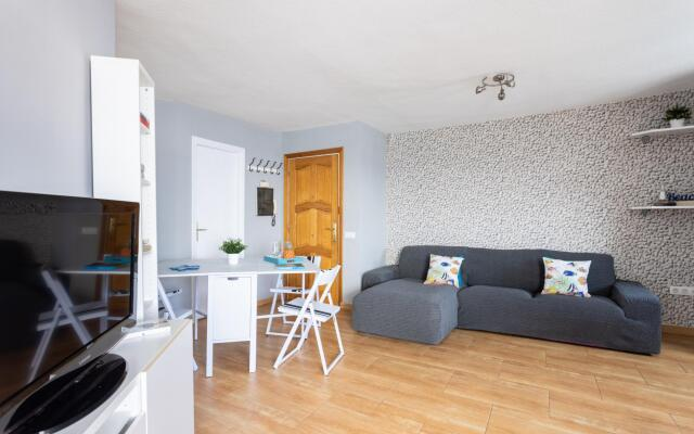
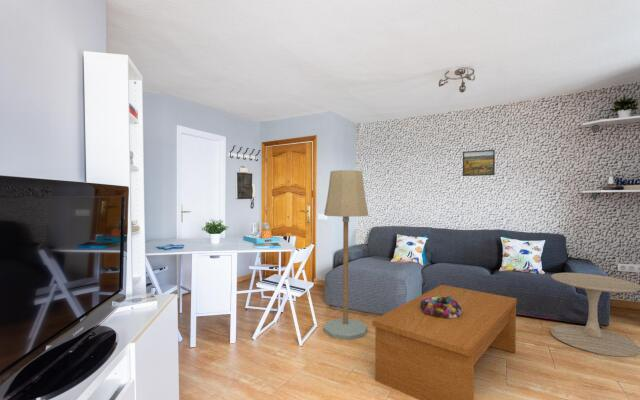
+ coffee table (451, 336)
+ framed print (478, 163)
+ side table (593, 310)
+ floor lamp (345, 250)
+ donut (440, 304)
